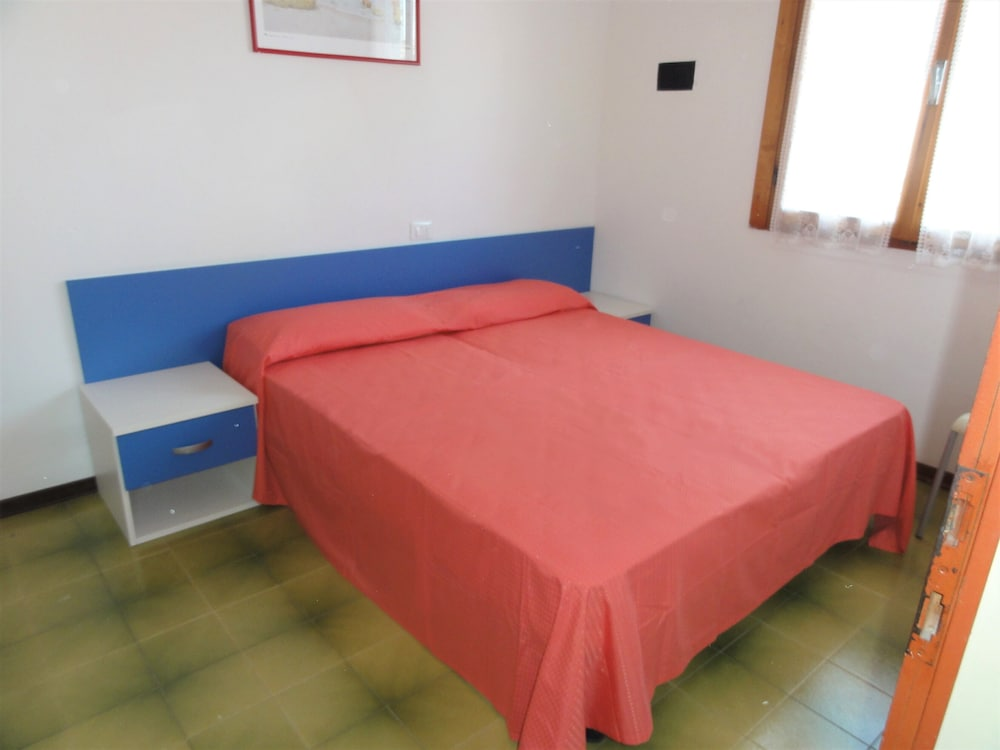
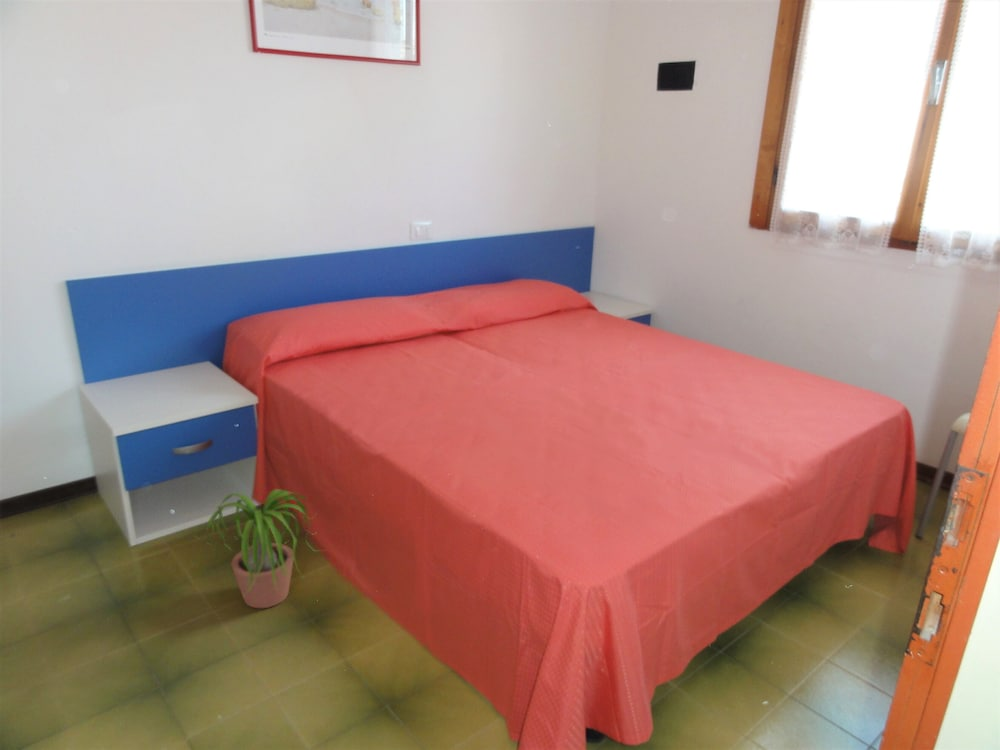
+ potted plant (275, 547)
